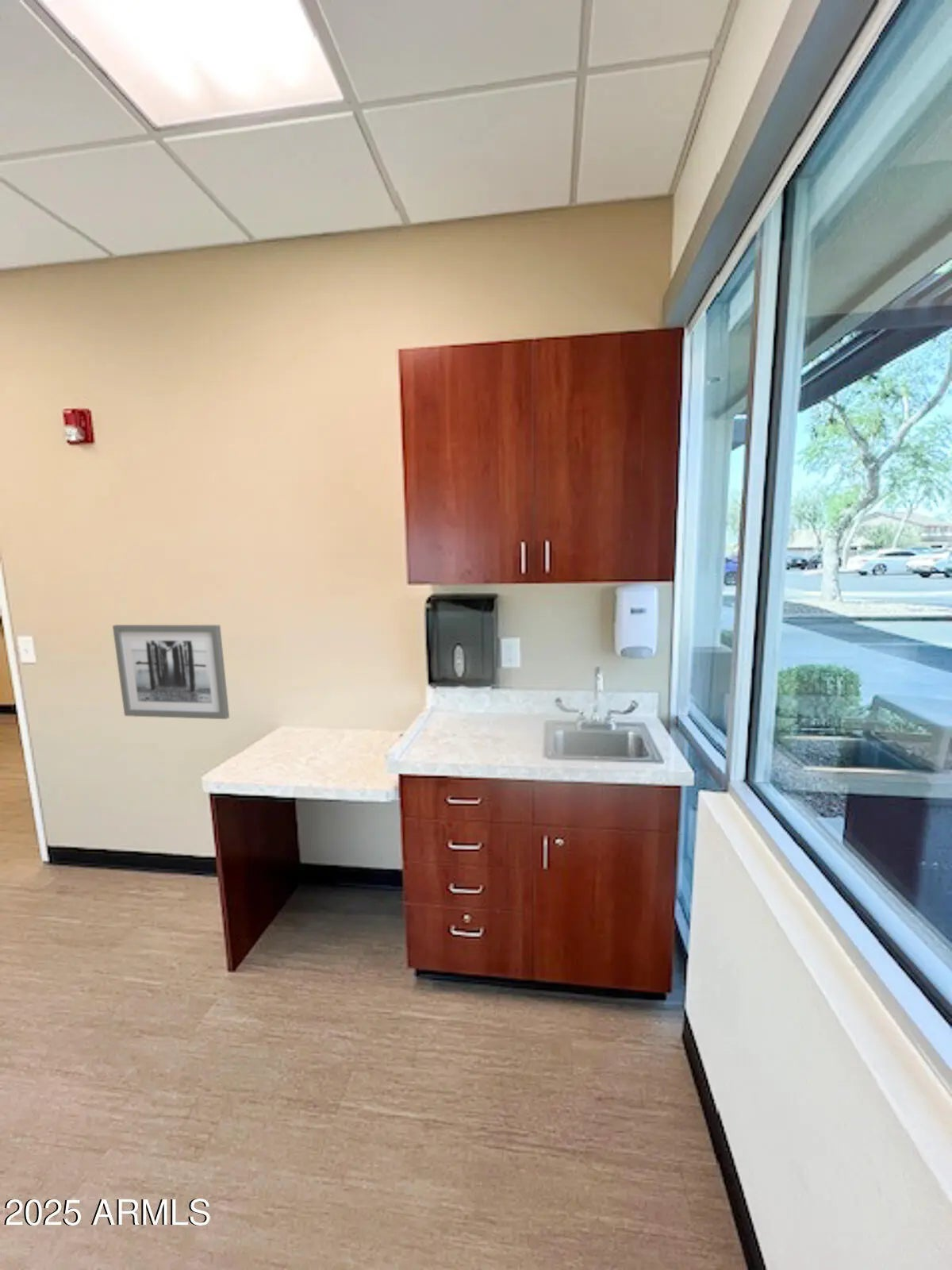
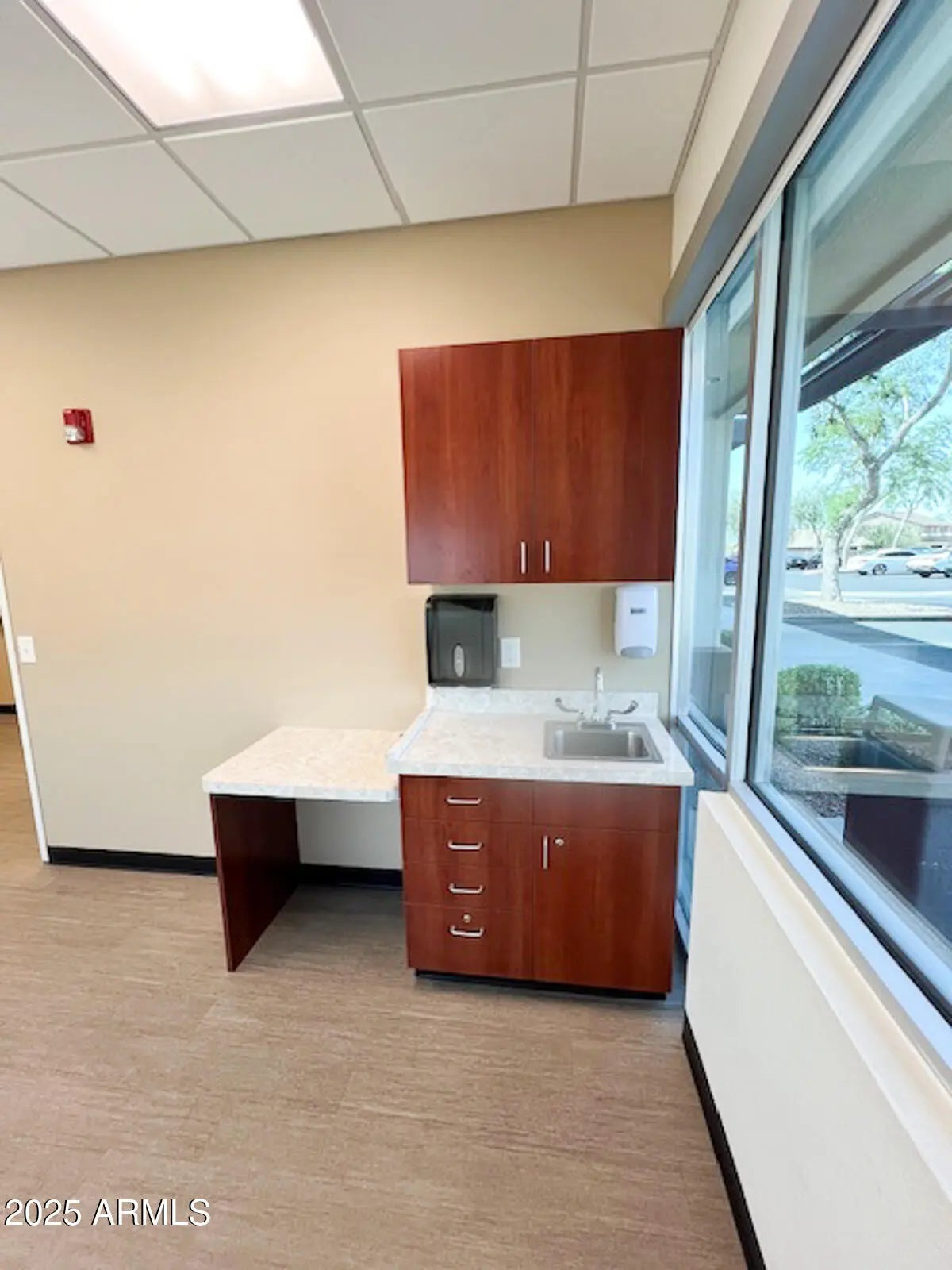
- wall art (171, 672)
